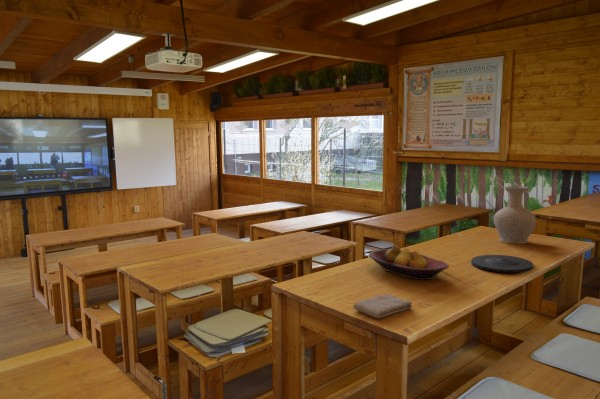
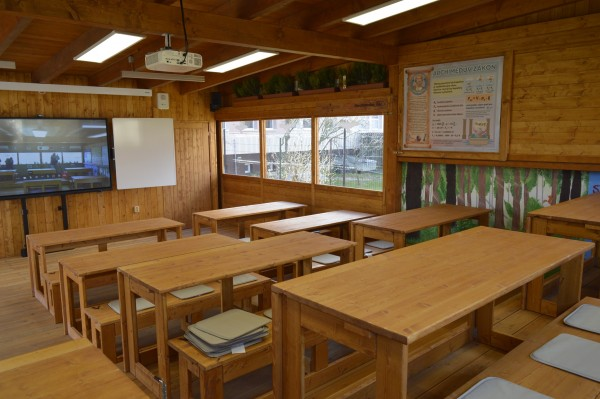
- vase (514, 214)
- washcloth (383, 305)
- plate (501, 261)
- fruit bowl (406, 260)
